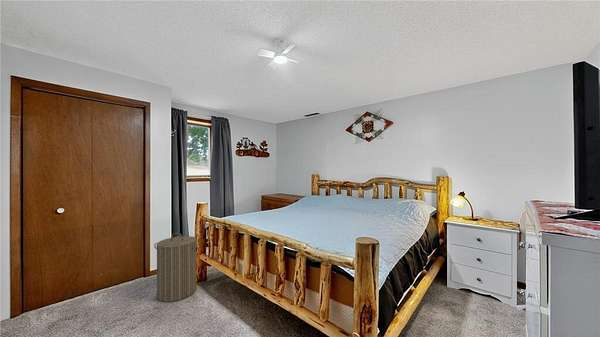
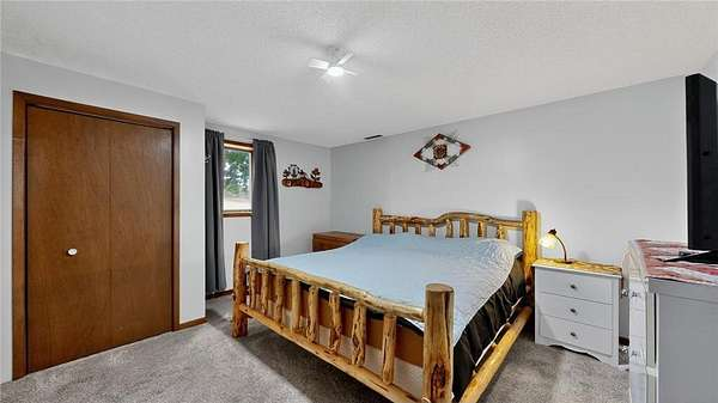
- laundry hamper (177, 262)
